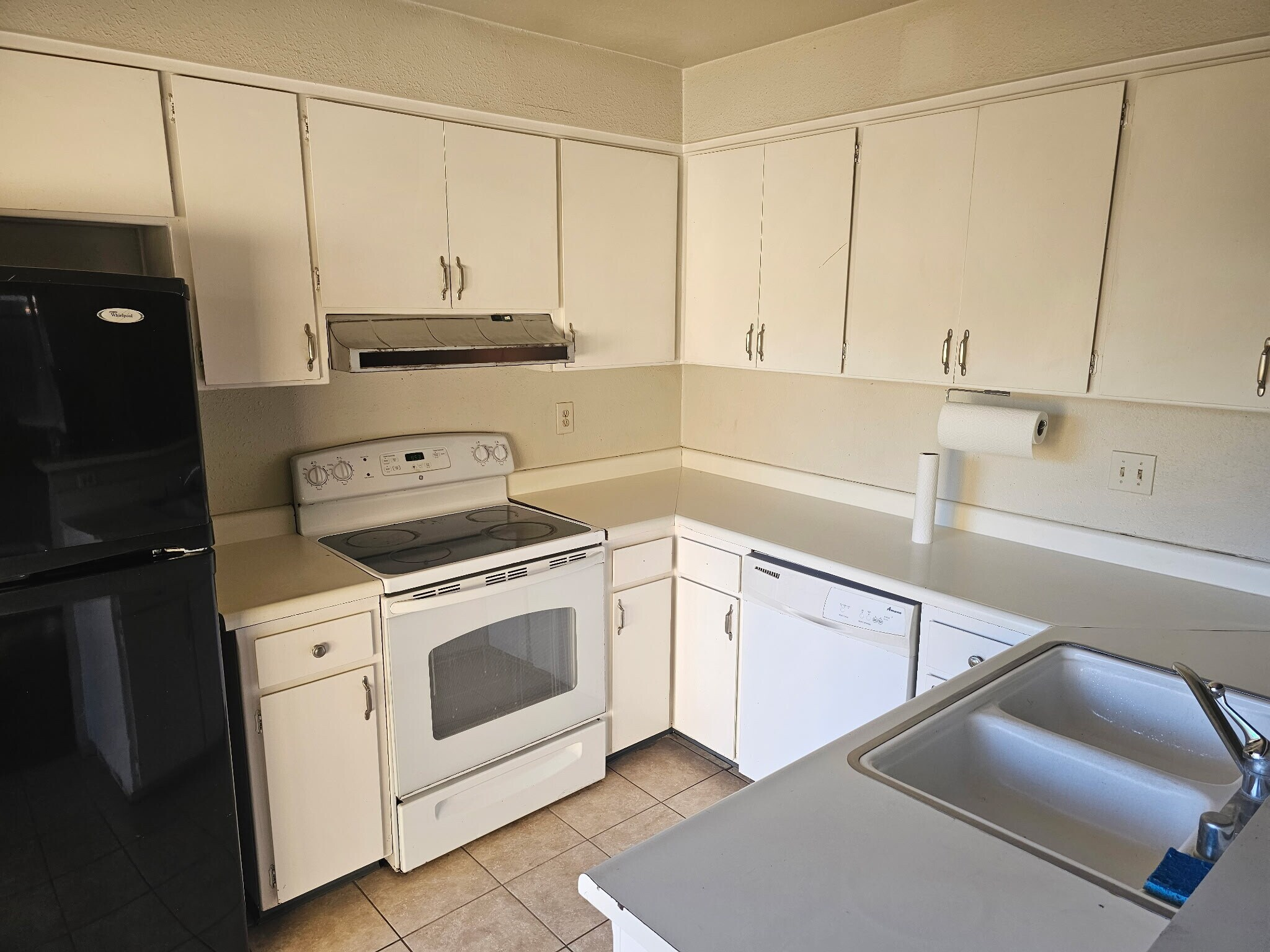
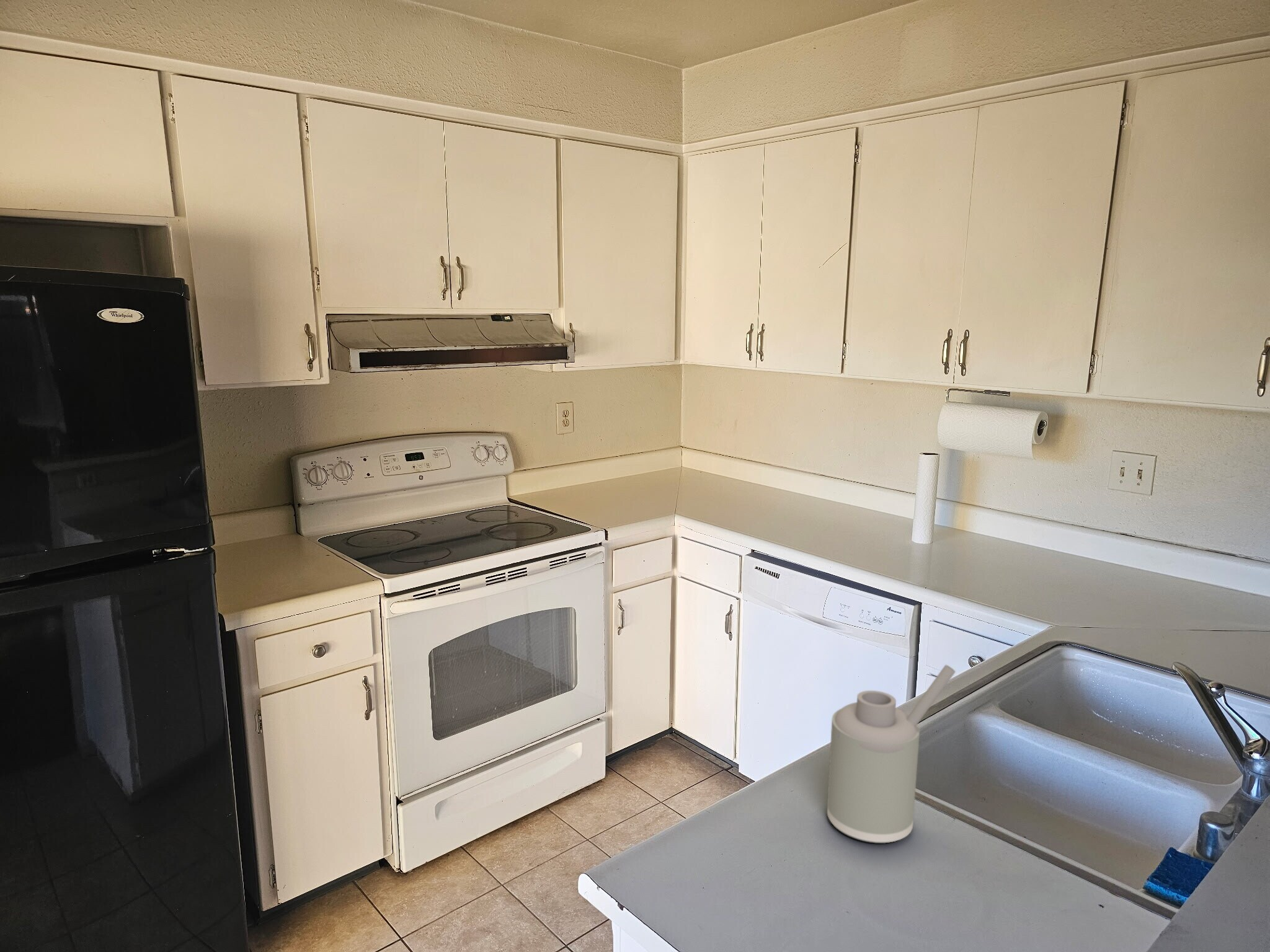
+ soap dispenser (889, 743)
